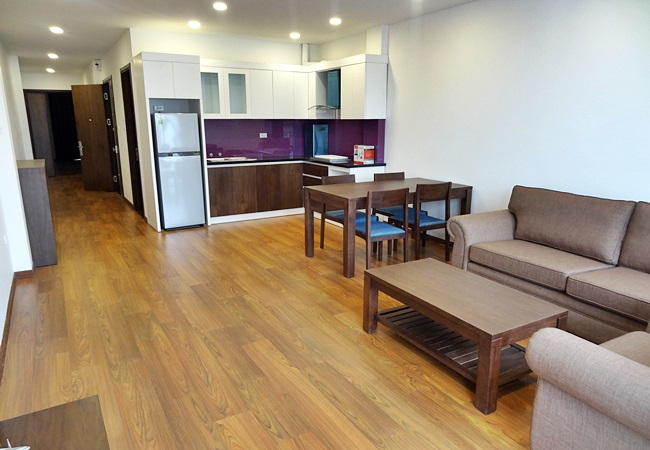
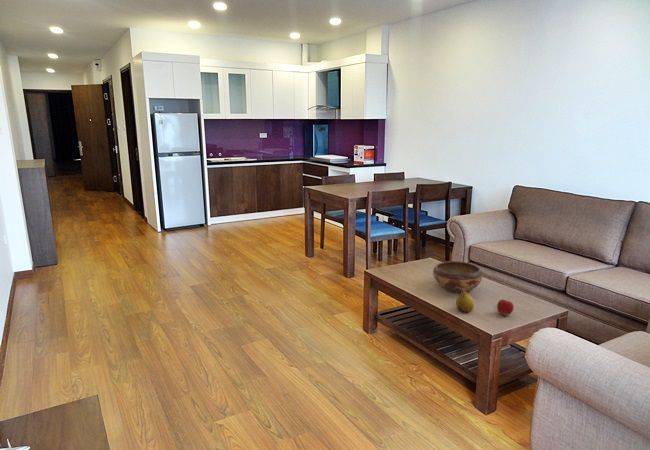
+ apple (505, 307)
+ decorative bowl (457, 278)
+ fruit (465, 299)
